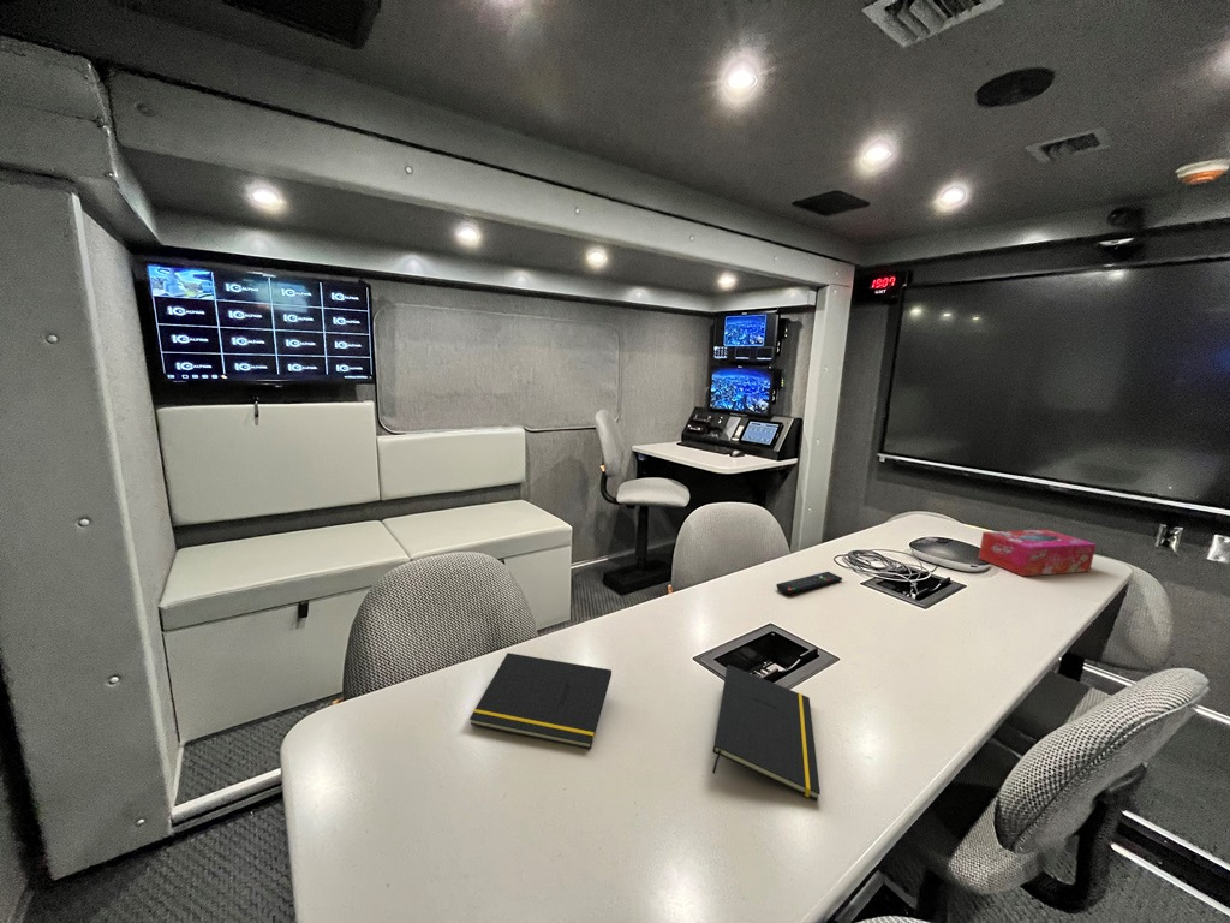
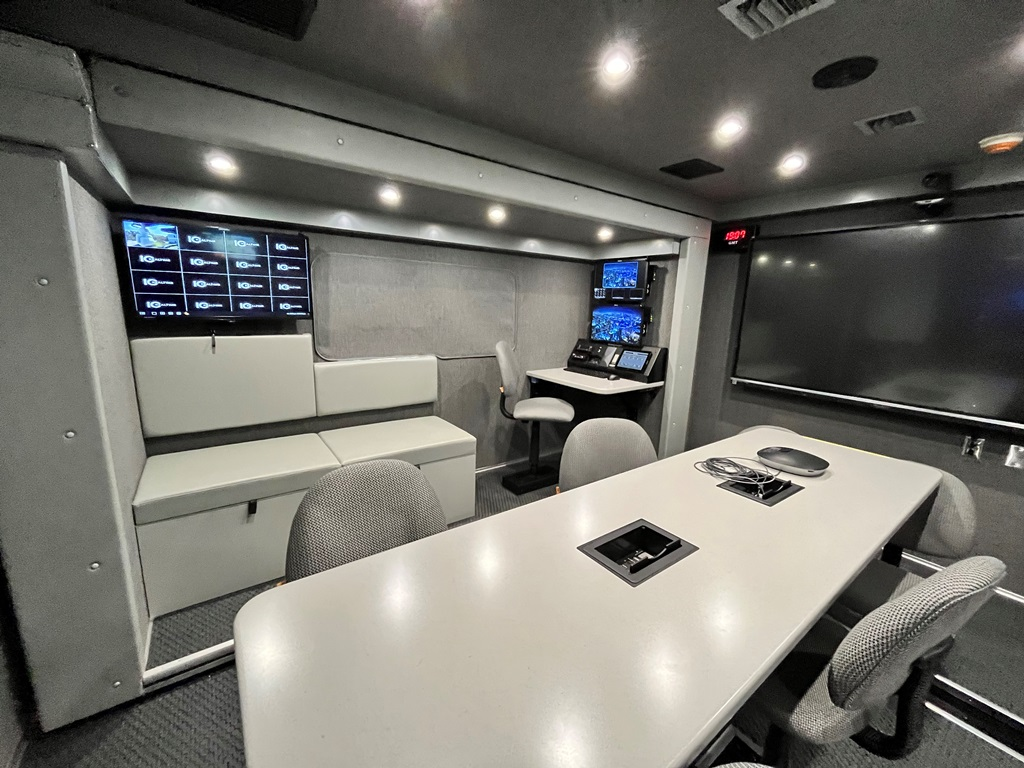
- tissue box (1034, 550)
- notepad (544, 695)
- remote control (808, 583)
- notepad (765, 721)
